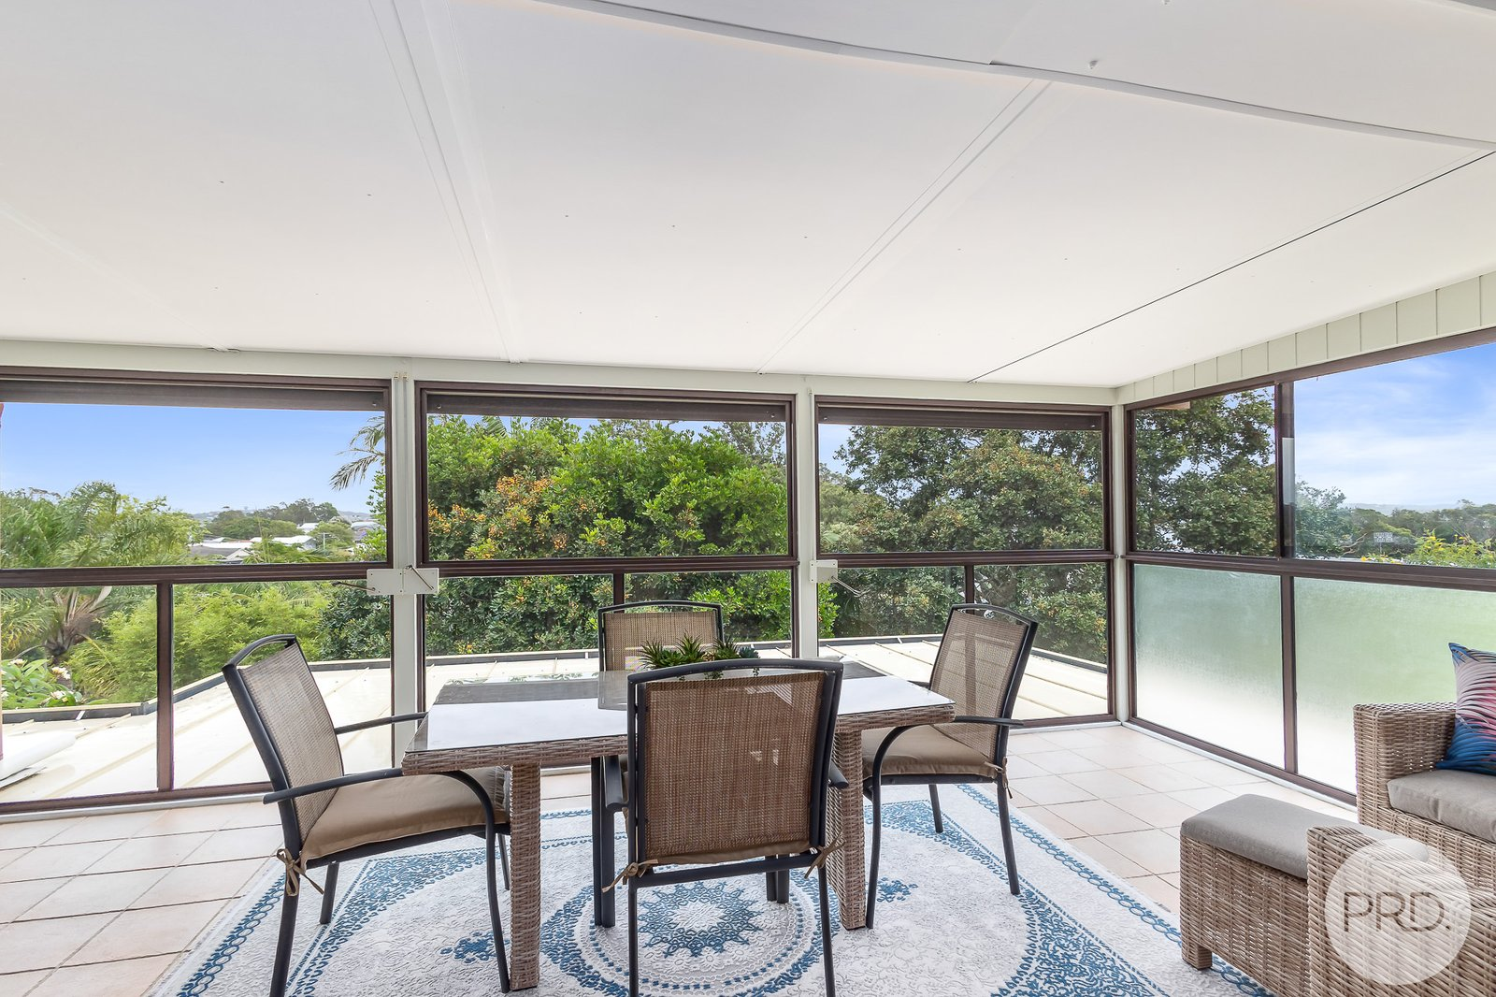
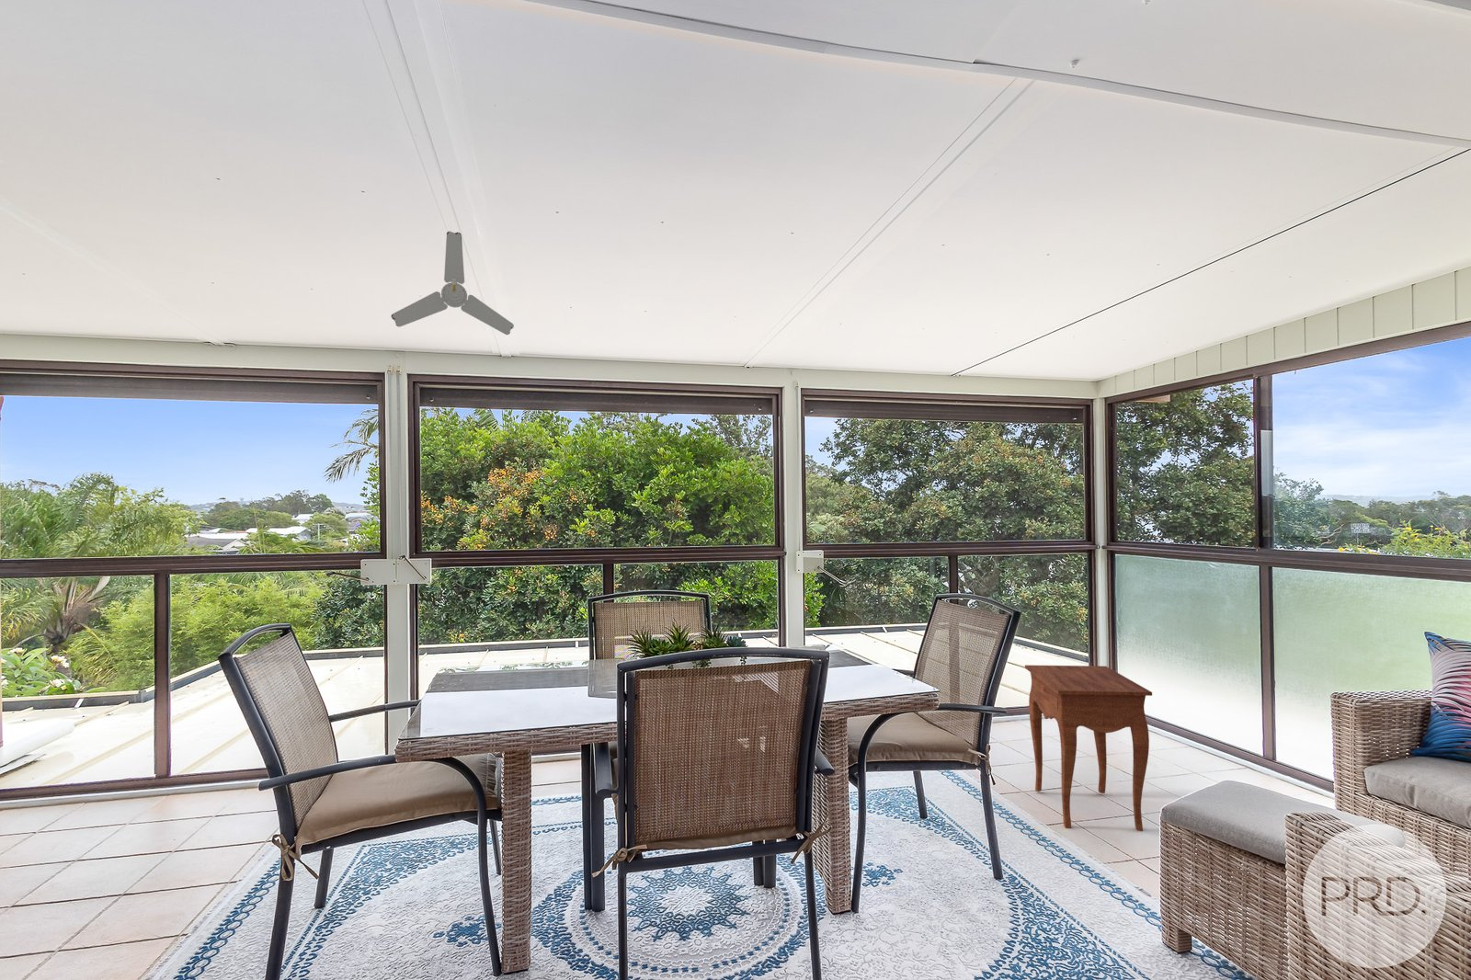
+ ceiling fan (453, 273)
+ side table (1076, 743)
